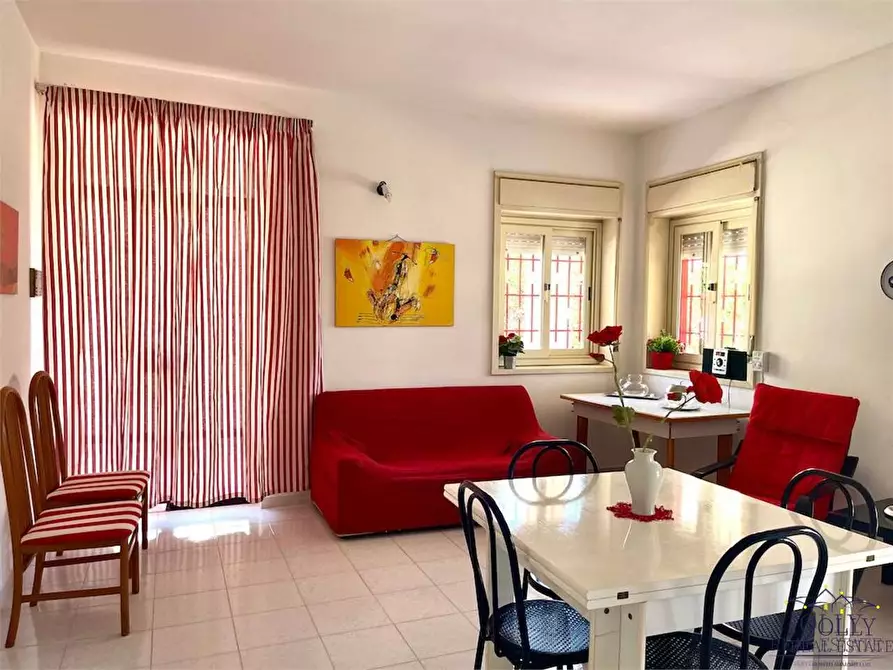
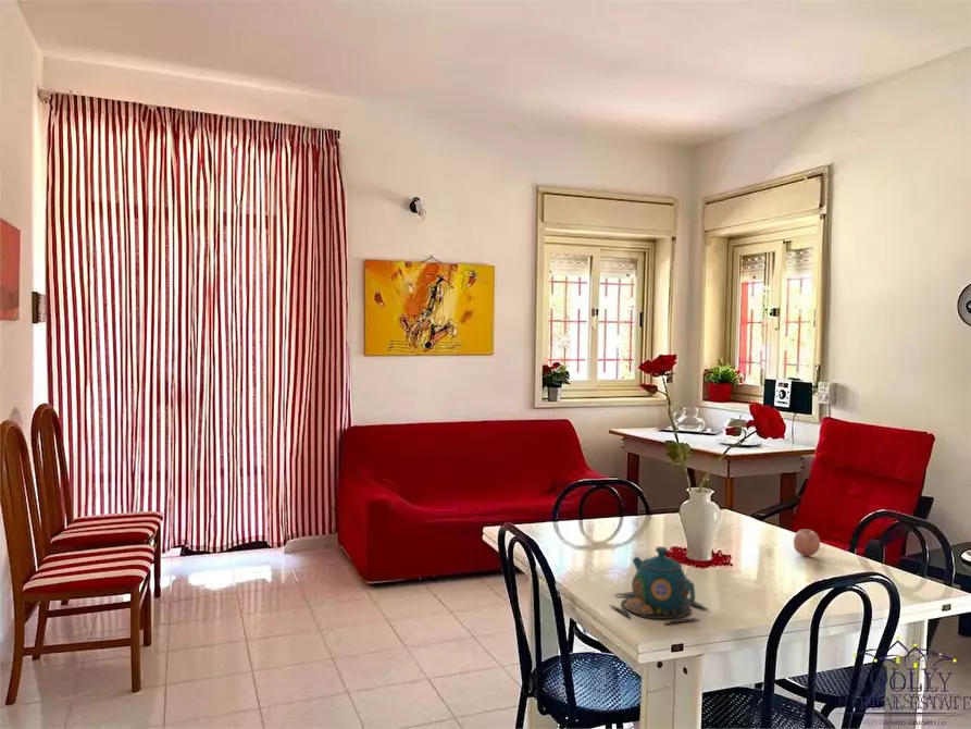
+ fruit (806, 543)
+ teapot (659, 578)
